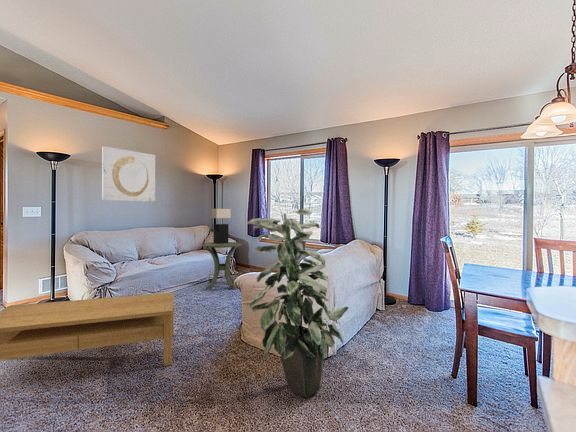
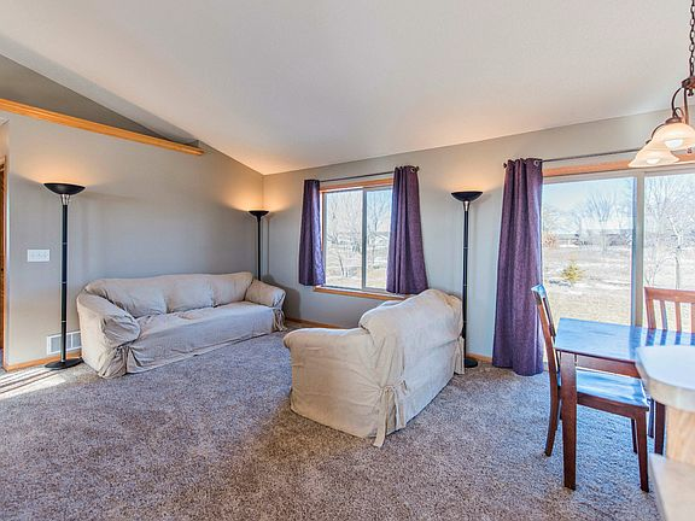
- table lamp (221, 225)
- indoor plant (295, 300)
- coffee table (89, 334)
- side table (222, 264)
- wall art (130, 176)
